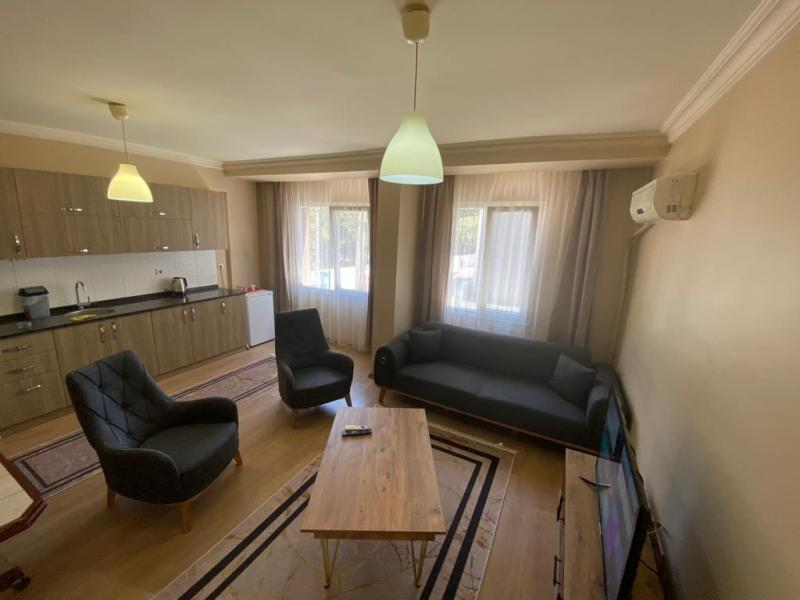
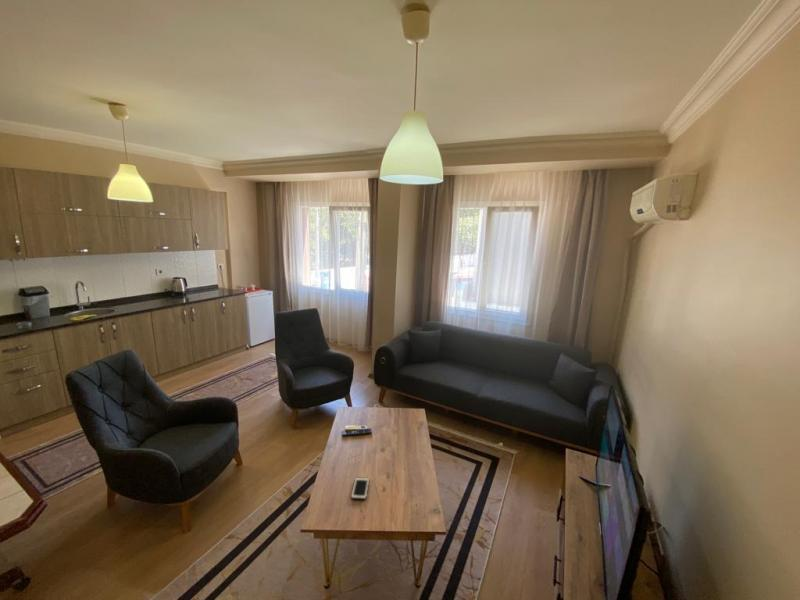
+ cell phone (360, 488)
